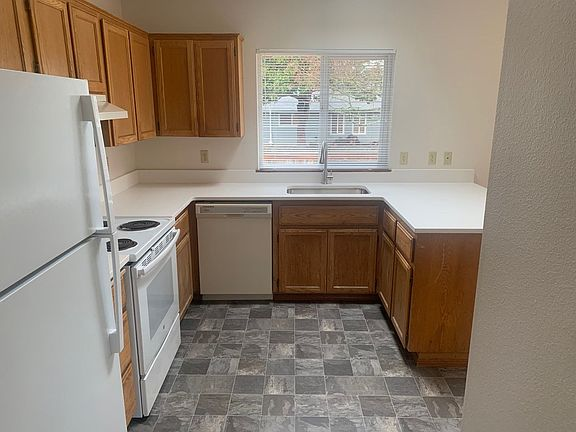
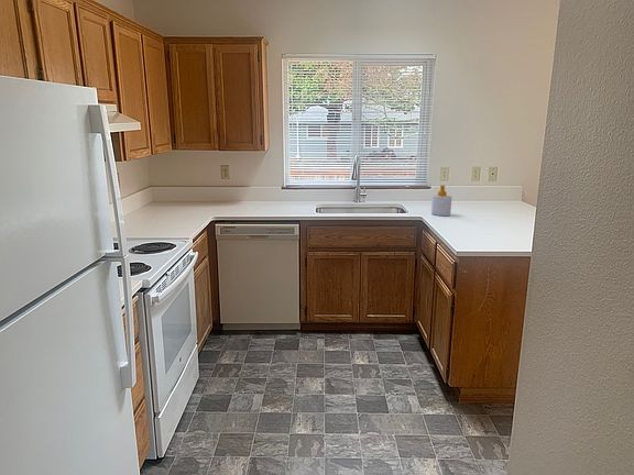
+ soap bottle (441, 200)
